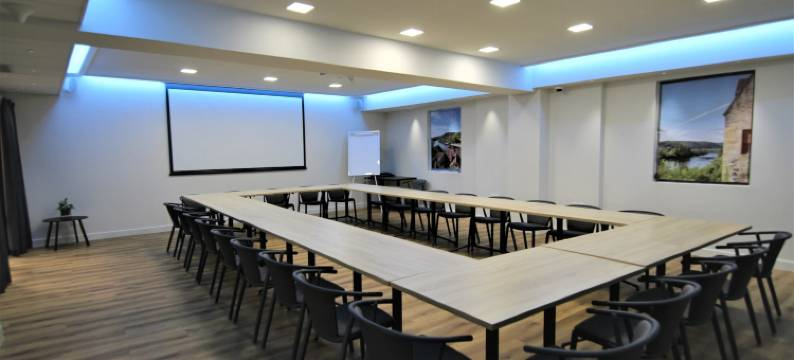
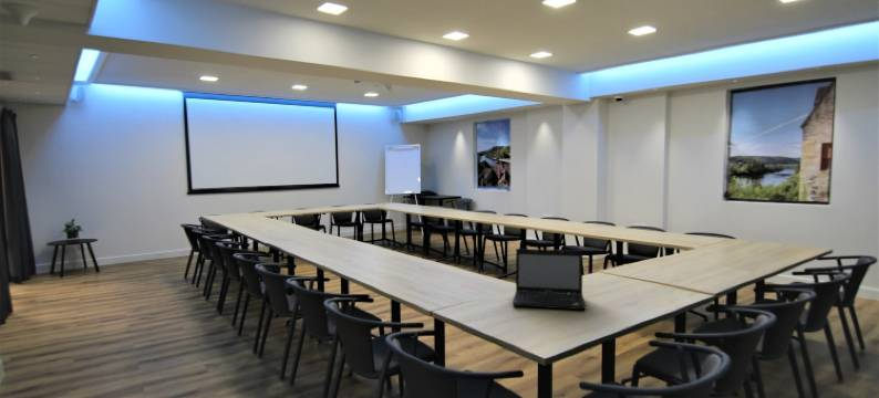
+ laptop (548, 277)
